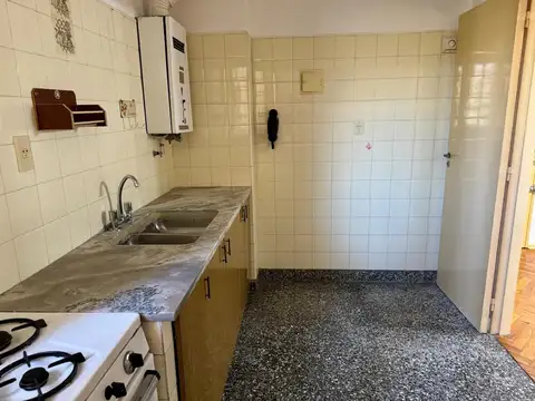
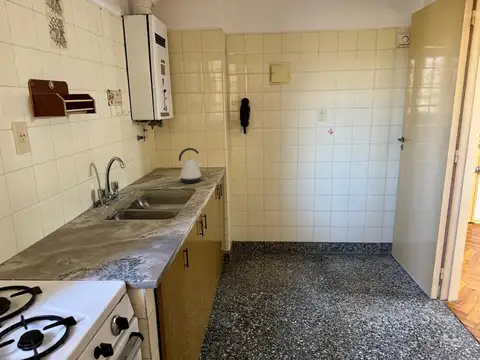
+ kettle (190, 164)
